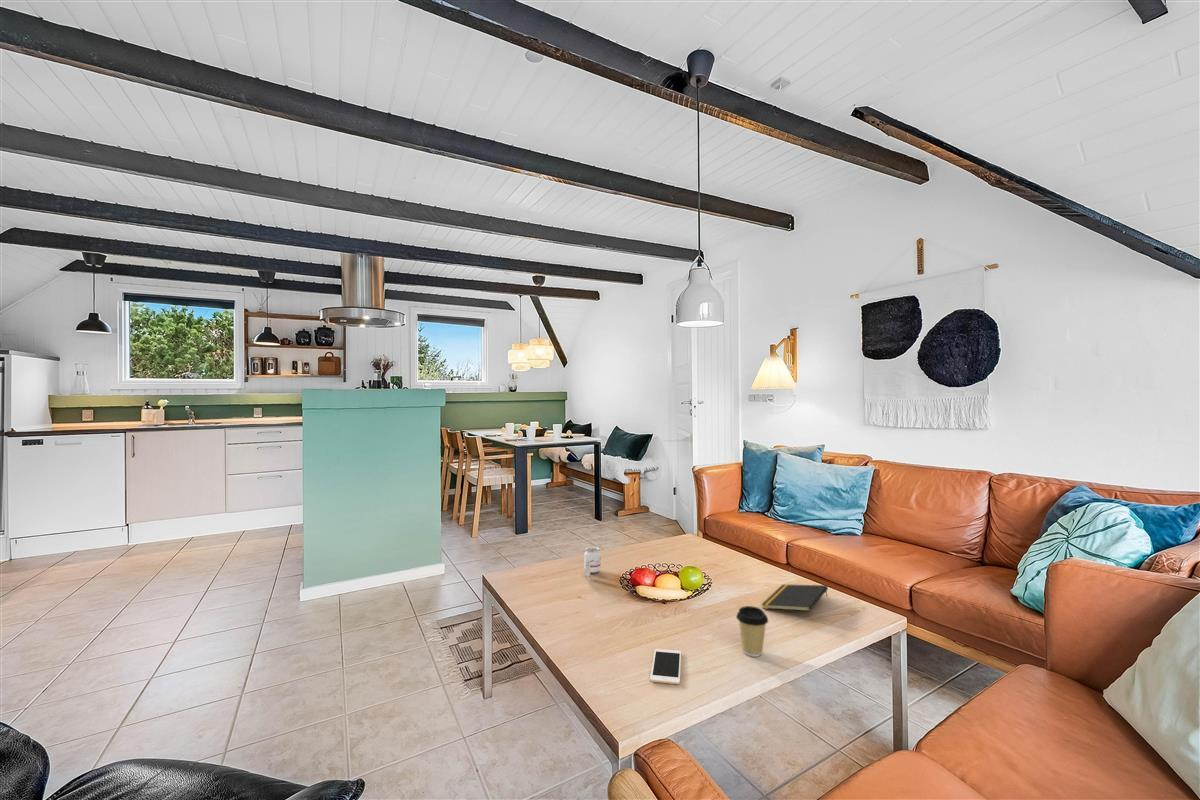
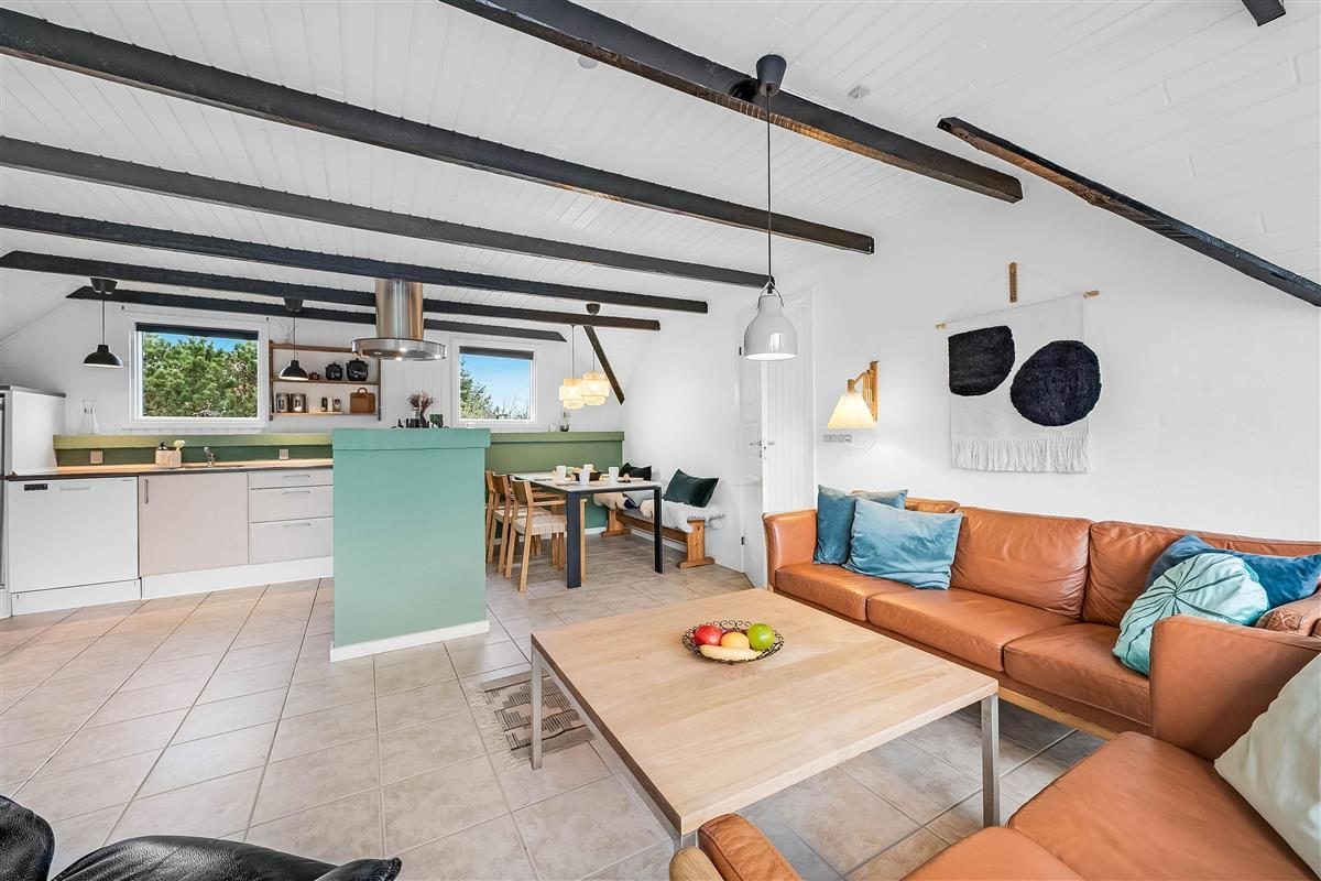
- coffee cup (752, 631)
- notepad (795, 596)
- cell phone (666, 665)
- candle (592, 562)
